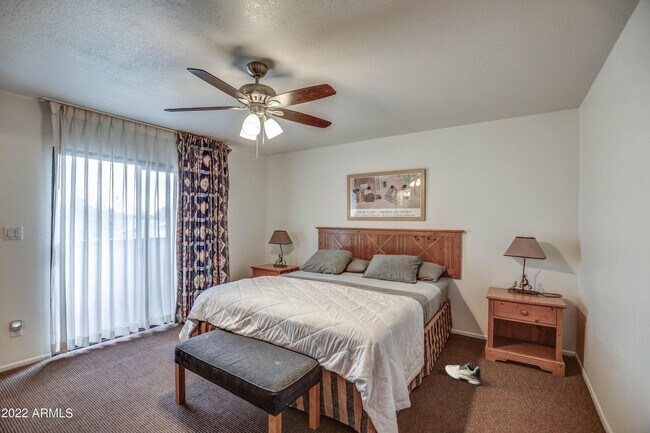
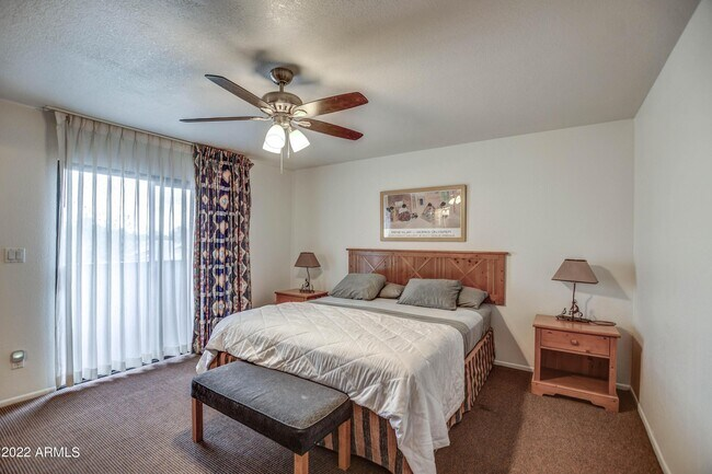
- shoe (462, 369)
